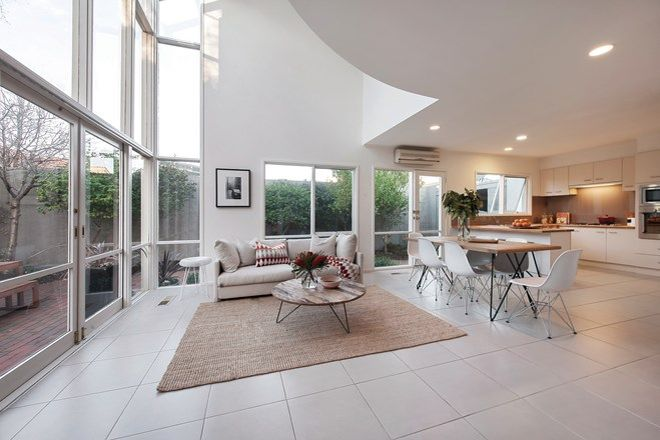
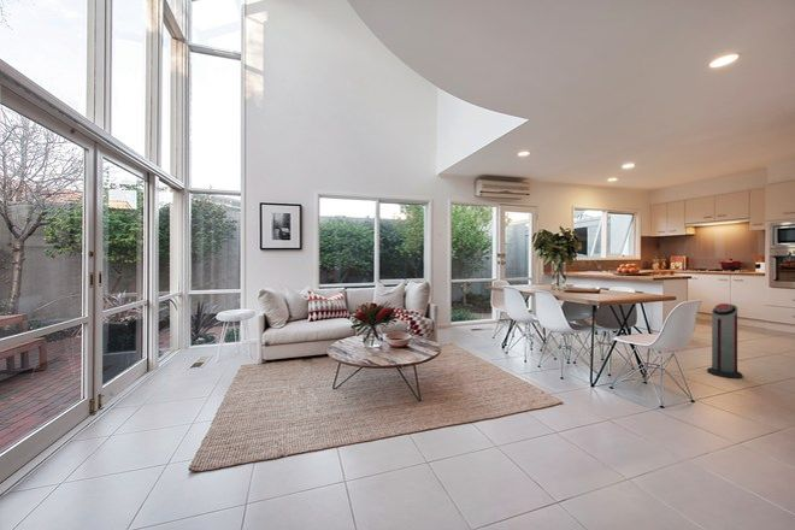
+ air purifier (724, 338)
